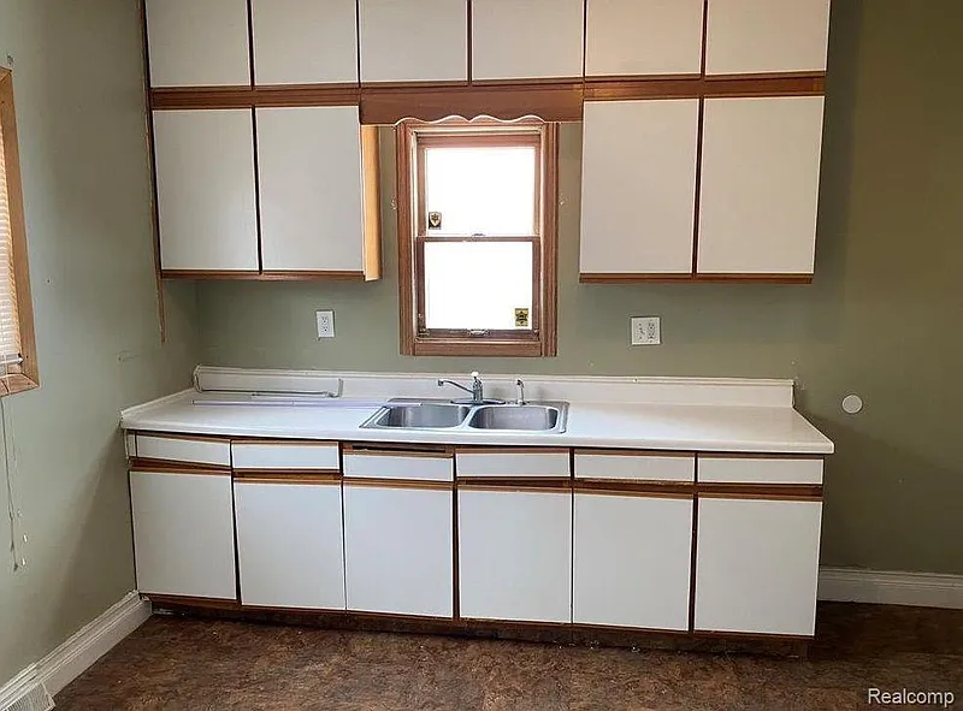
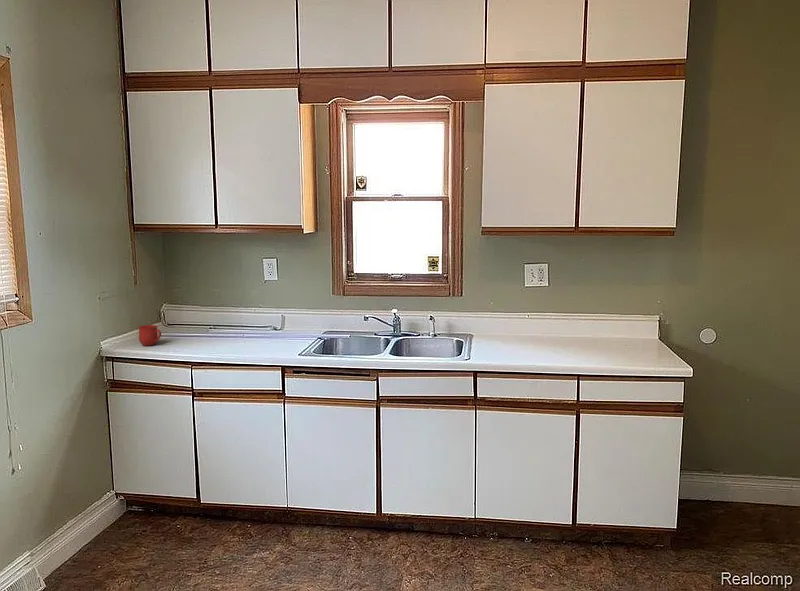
+ mug (151, 335)
